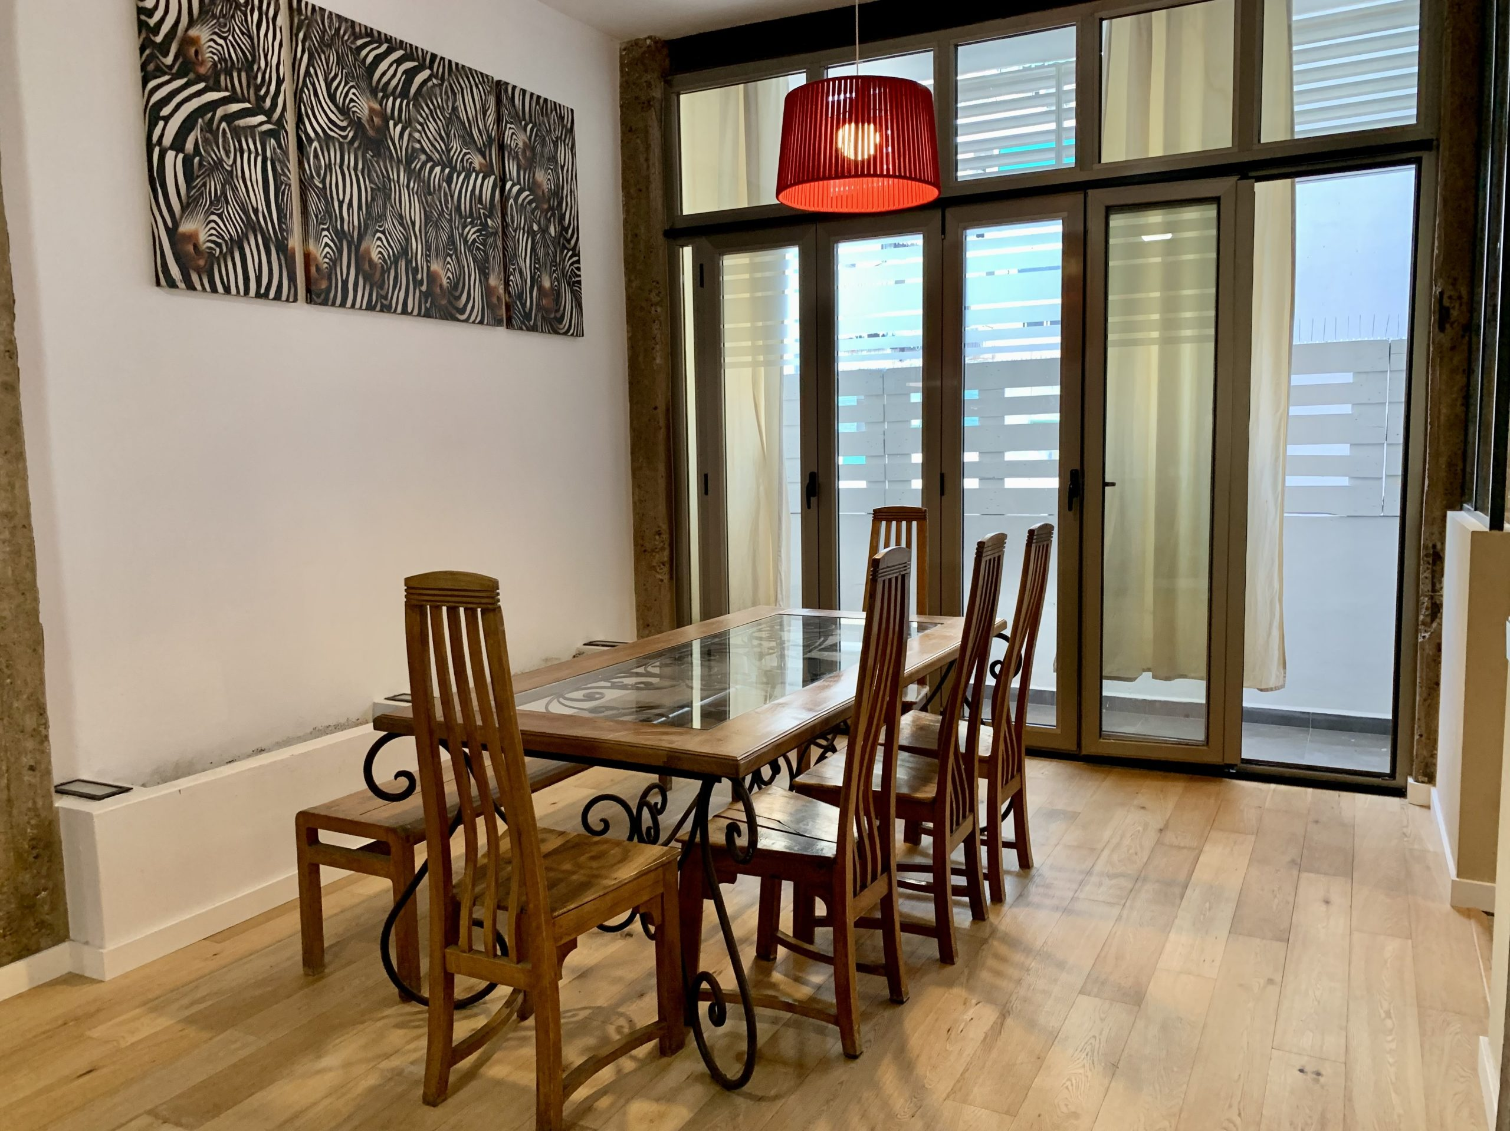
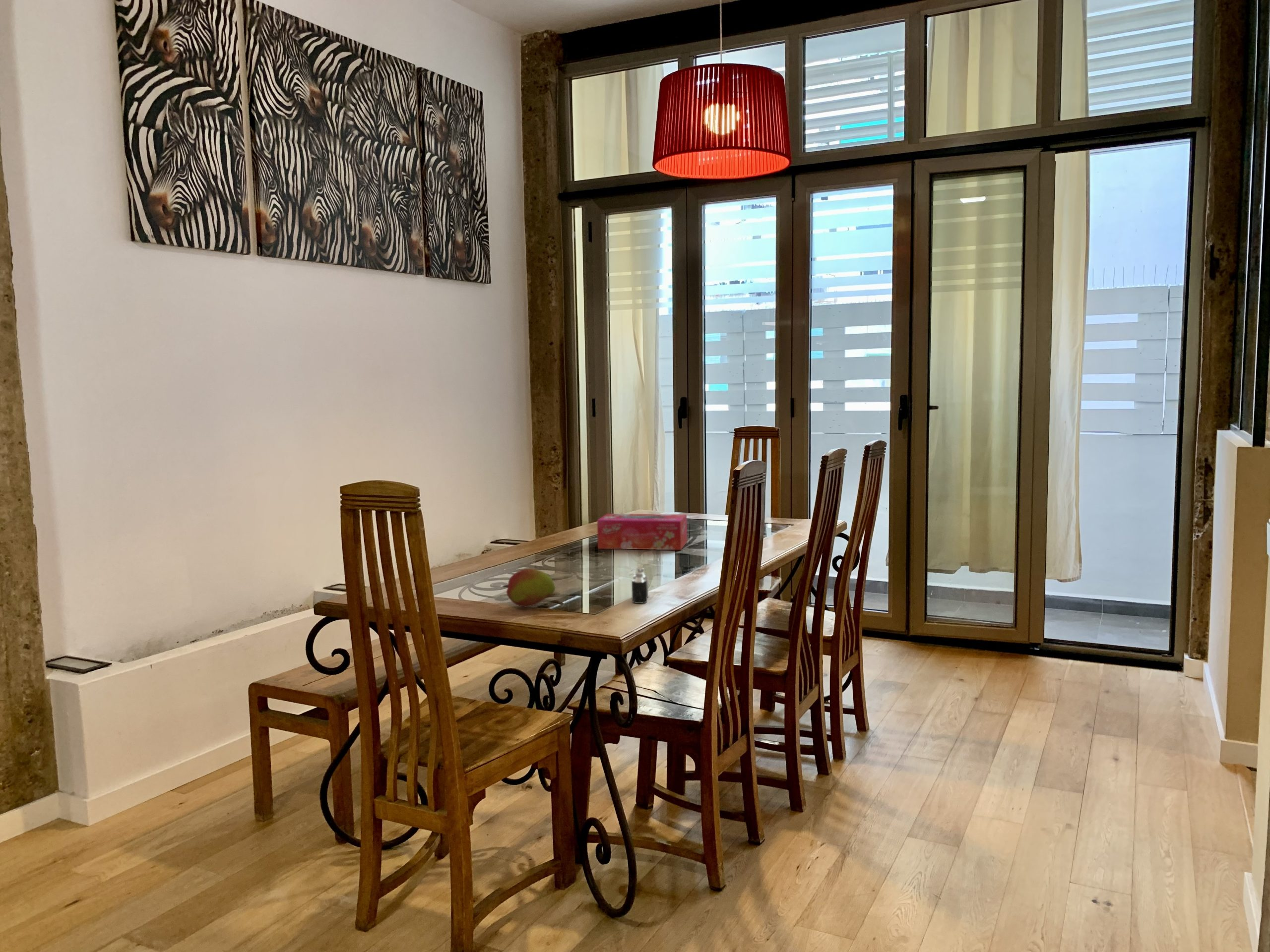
+ candle (638, 585)
+ tissue box (642, 531)
+ fruit (529, 588)
